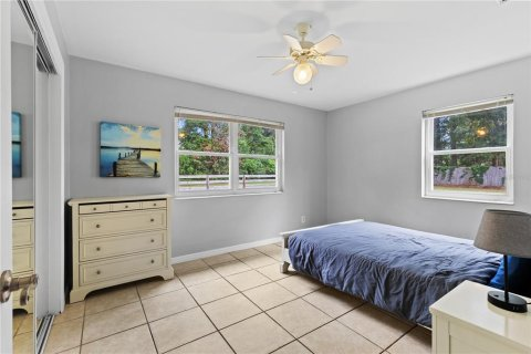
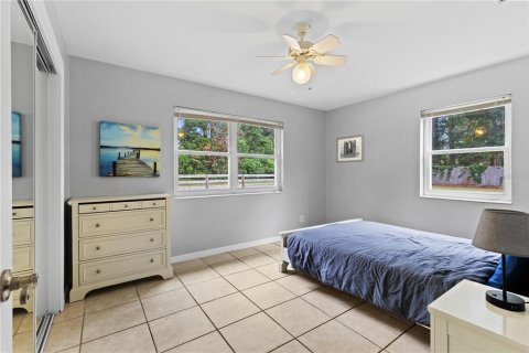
+ wall art (349, 149)
